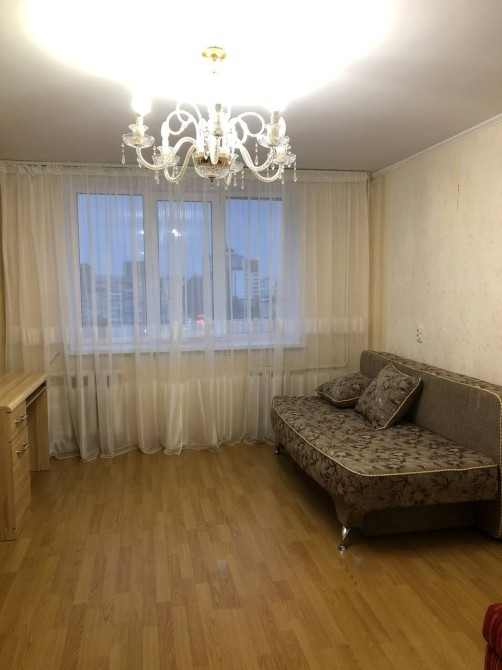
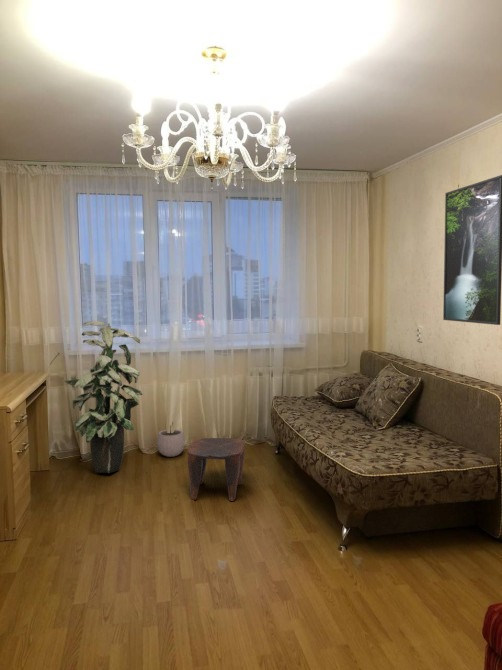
+ plant pot (170, 438)
+ indoor plant (103, 396)
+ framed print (470, 254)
+ stool (225, 468)
